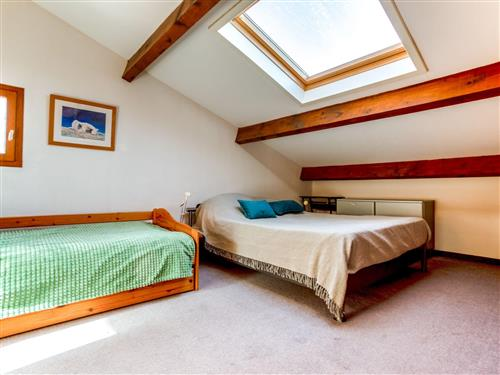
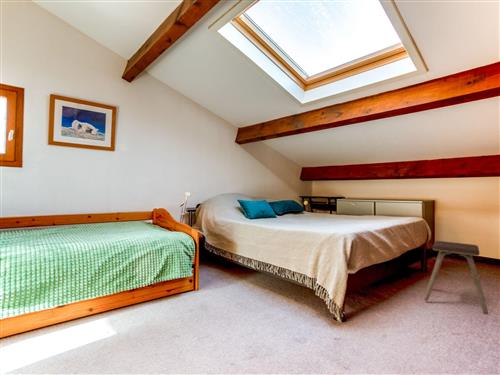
+ music stool (469, 266)
